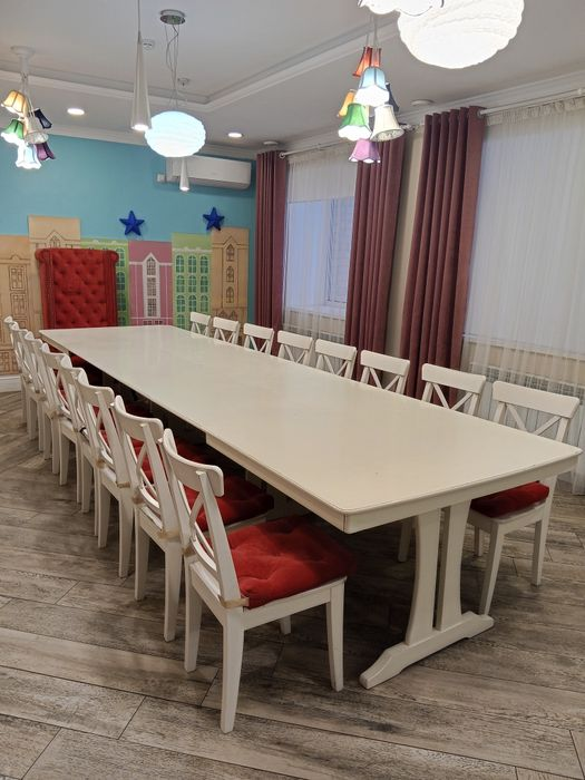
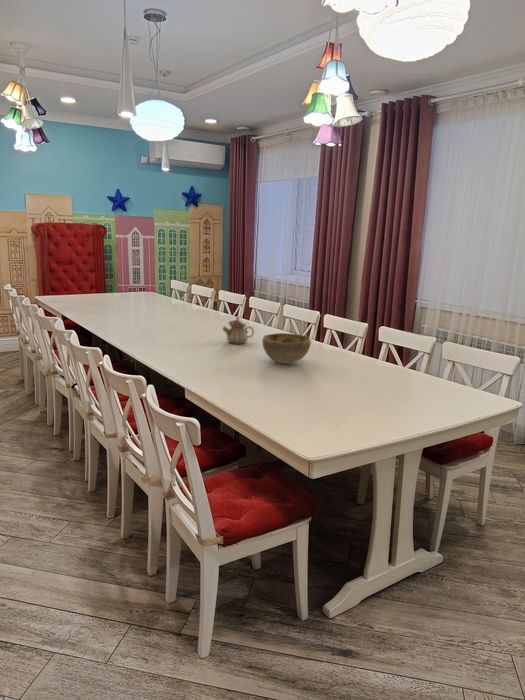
+ teapot (238, 329)
+ decorative bowl (286, 349)
